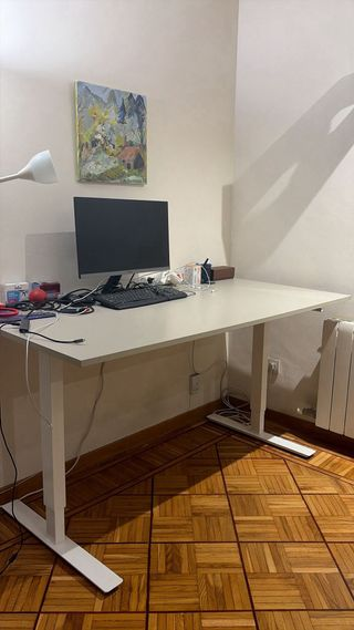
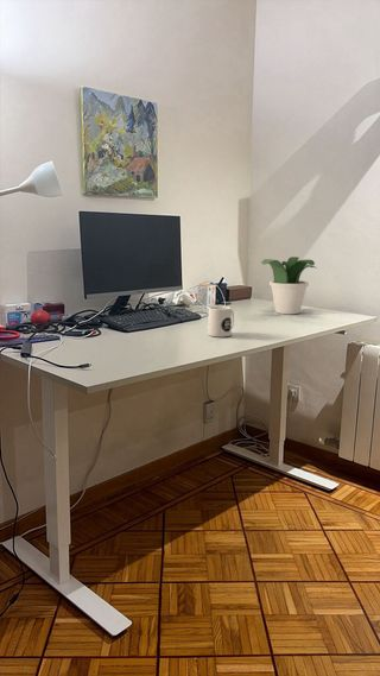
+ mug (222, 320)
+ potted plant (286, 285)
